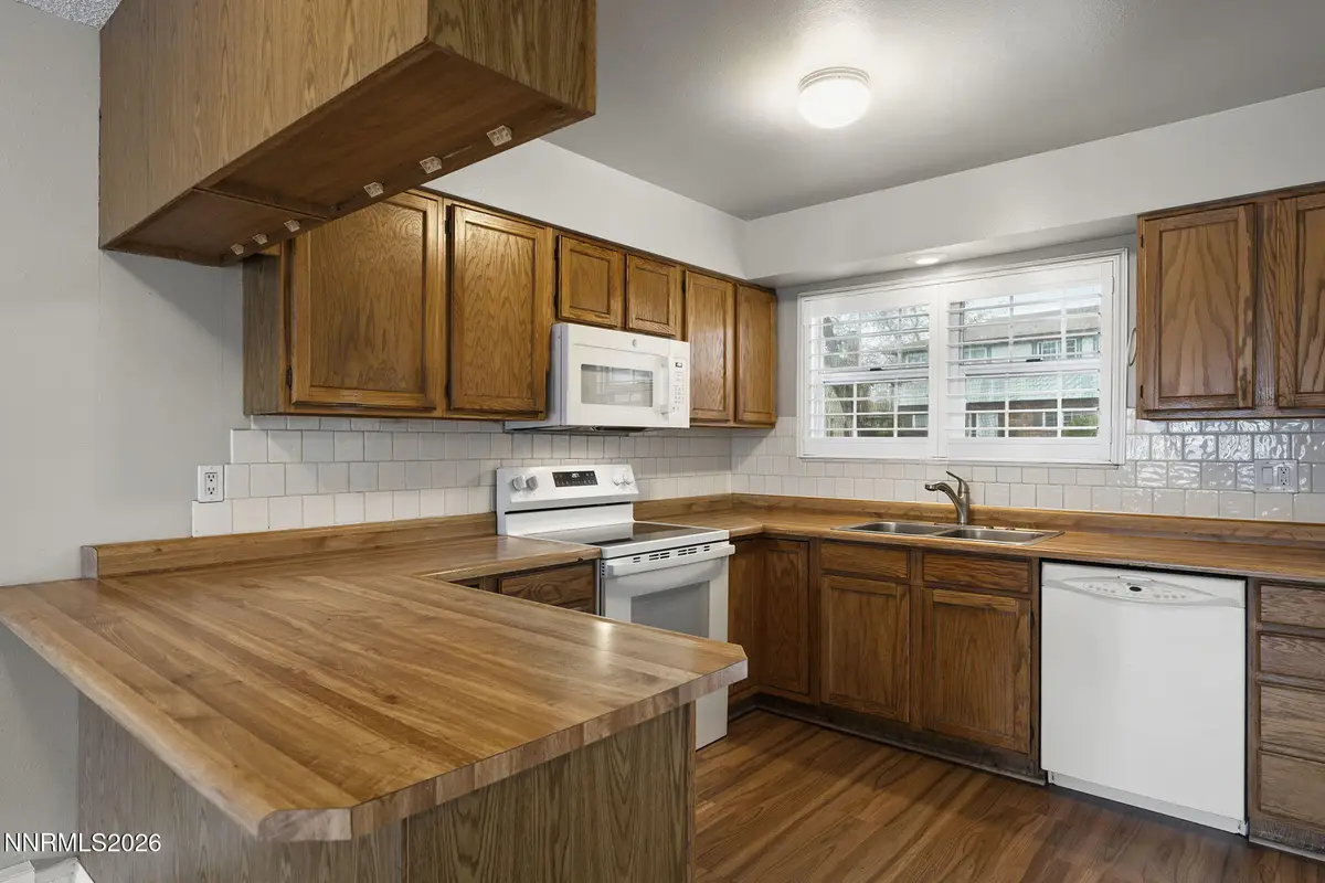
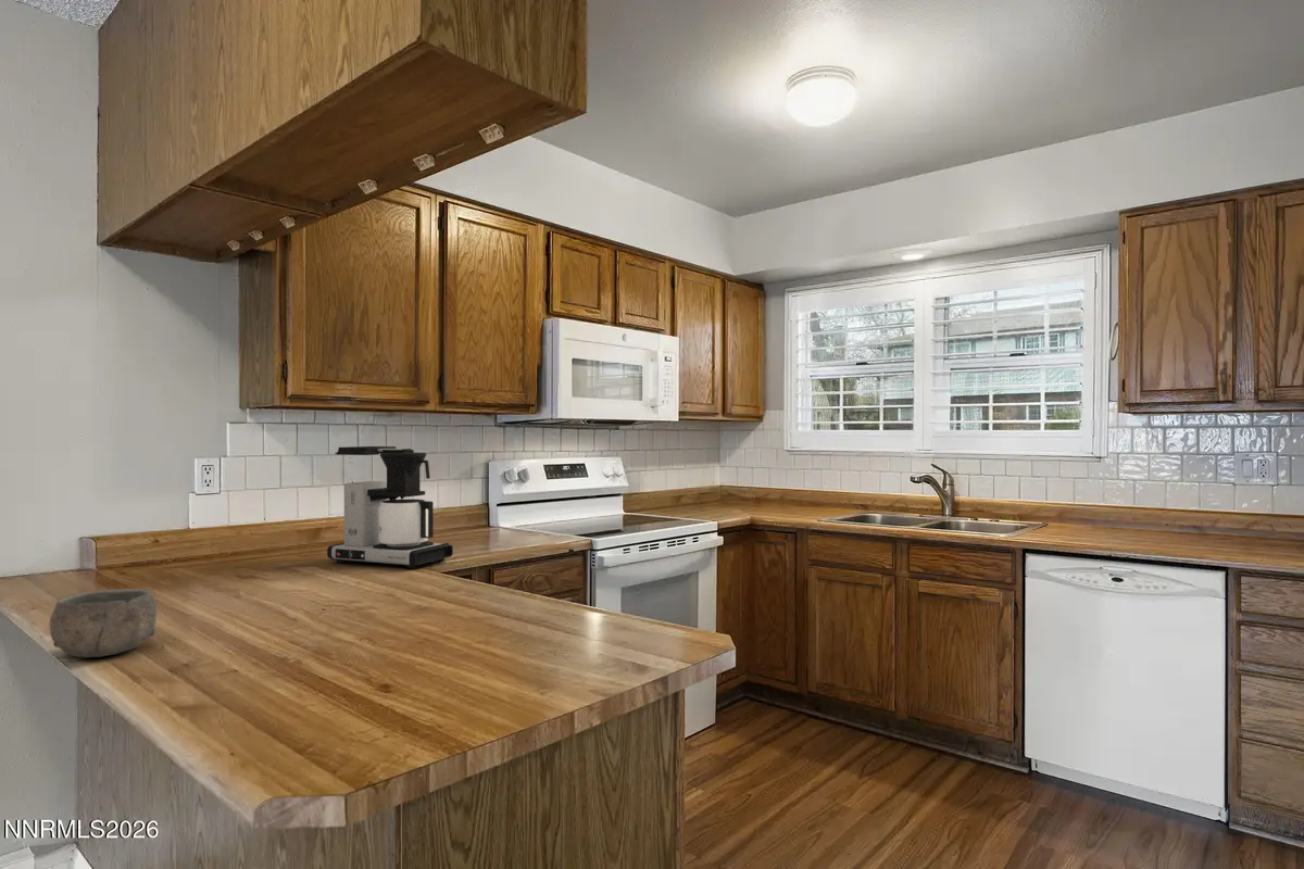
+ coffee maker (390, 504)
+ bowl (105, 624)
